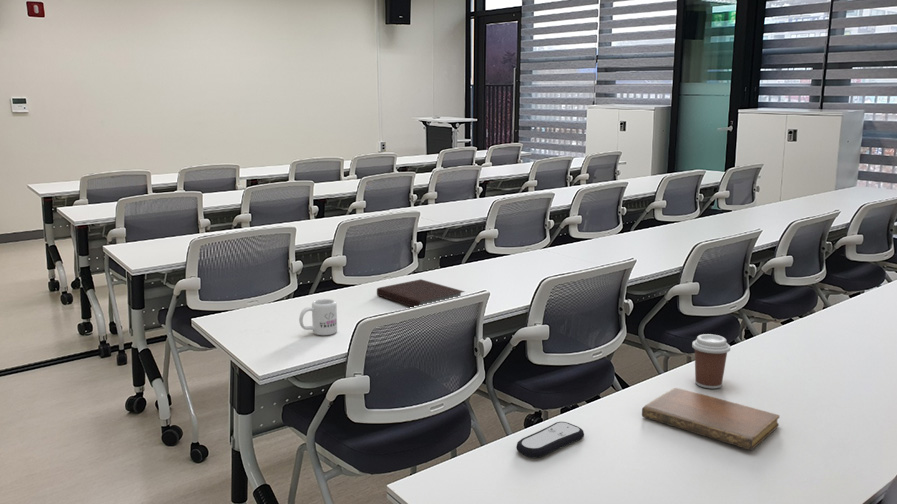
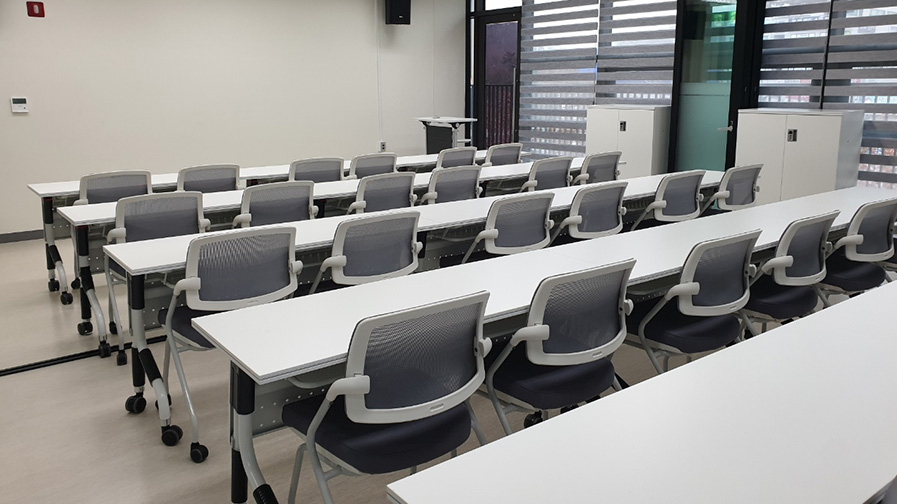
- notebook (709, 416)
- remote control (549, 439)
- mug (317, 318)
- coffee cup (710, 361)
- notebook (420, 293)
